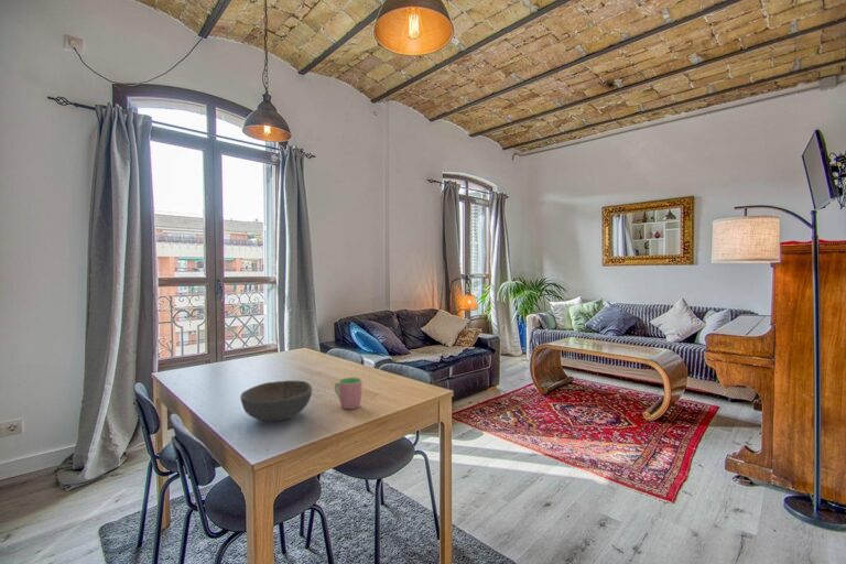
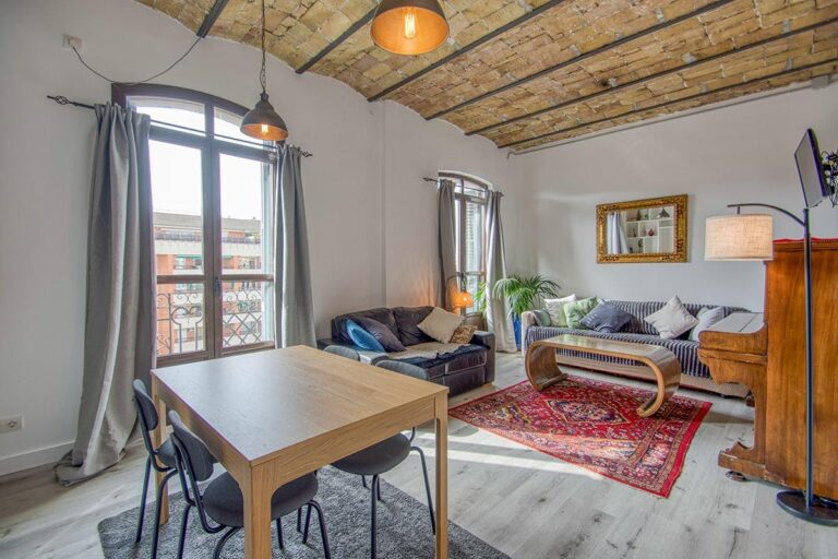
- cup (347, 392)
- bowl (278, 403)
